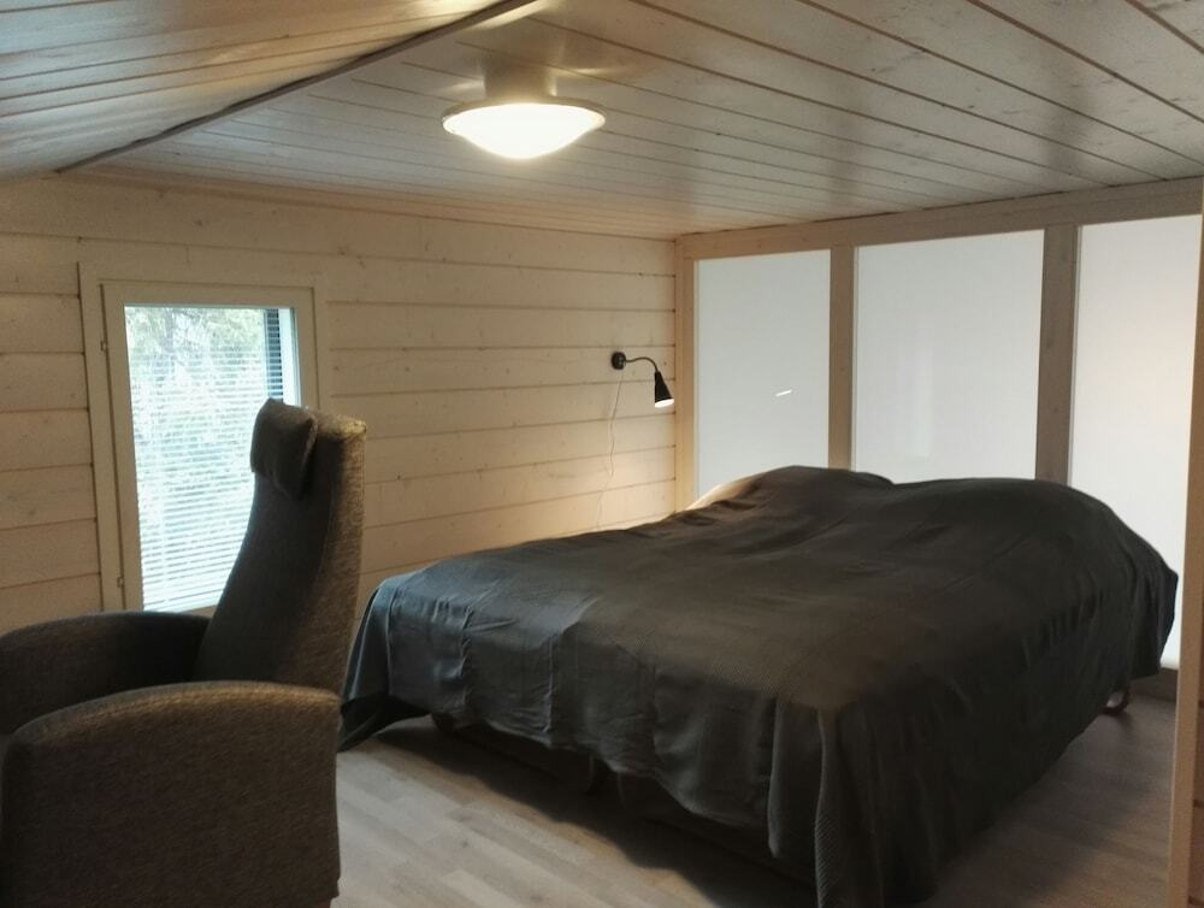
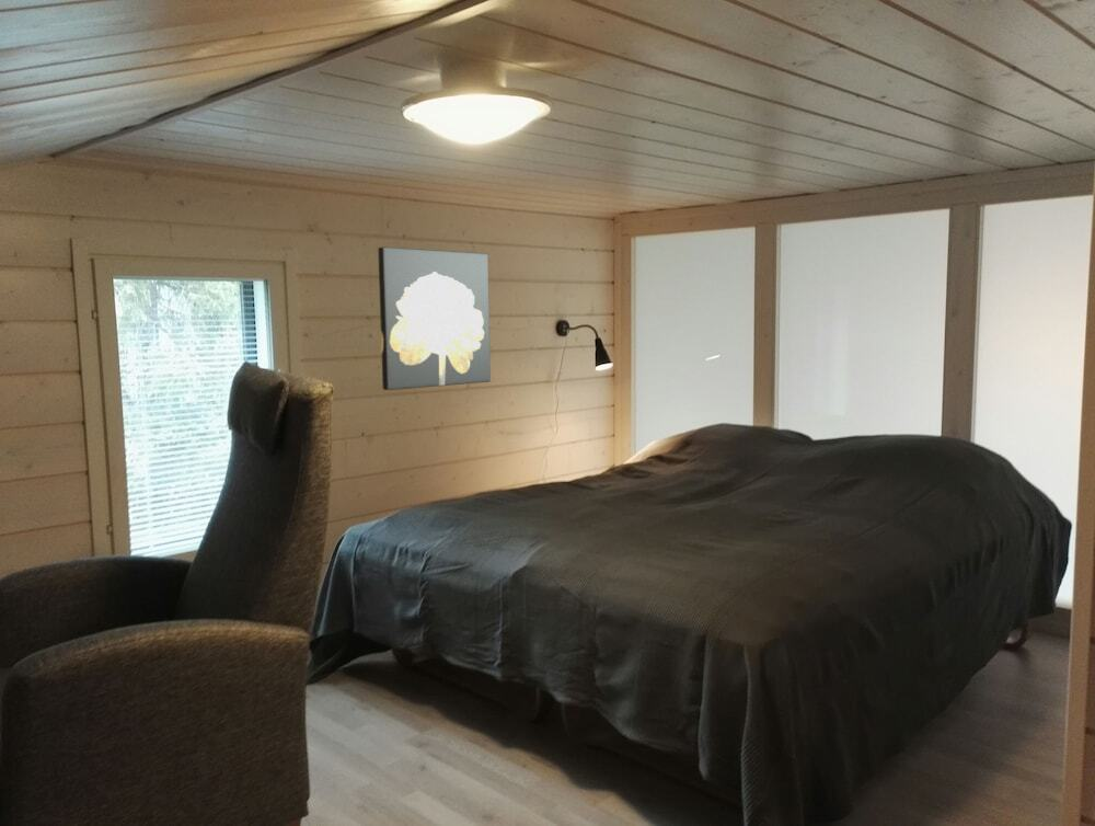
+ wall art (437, 318)
